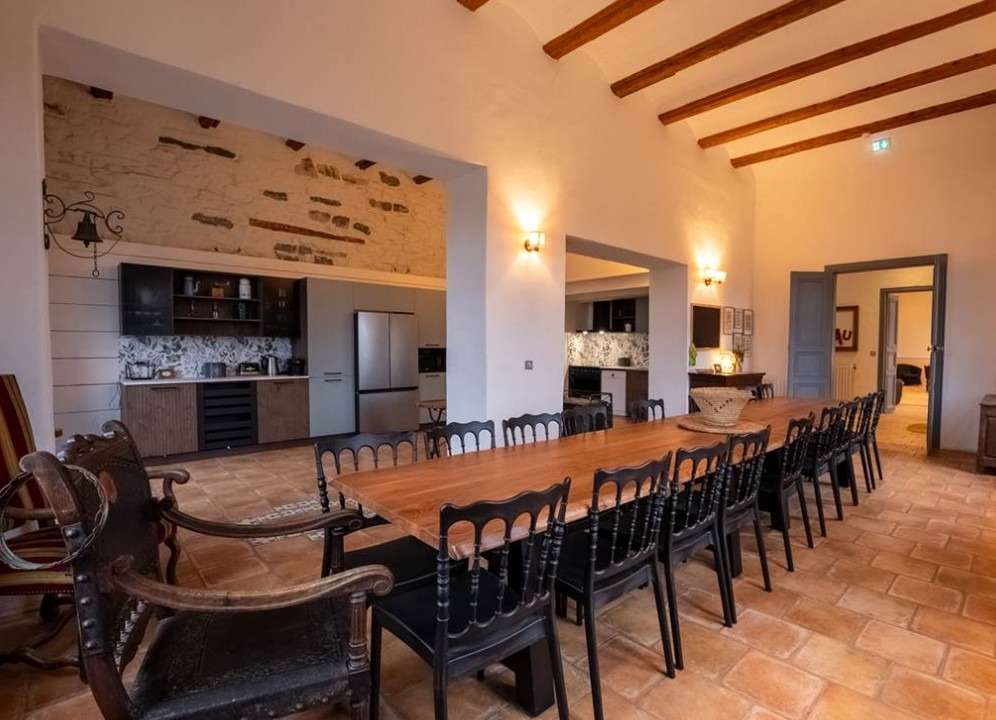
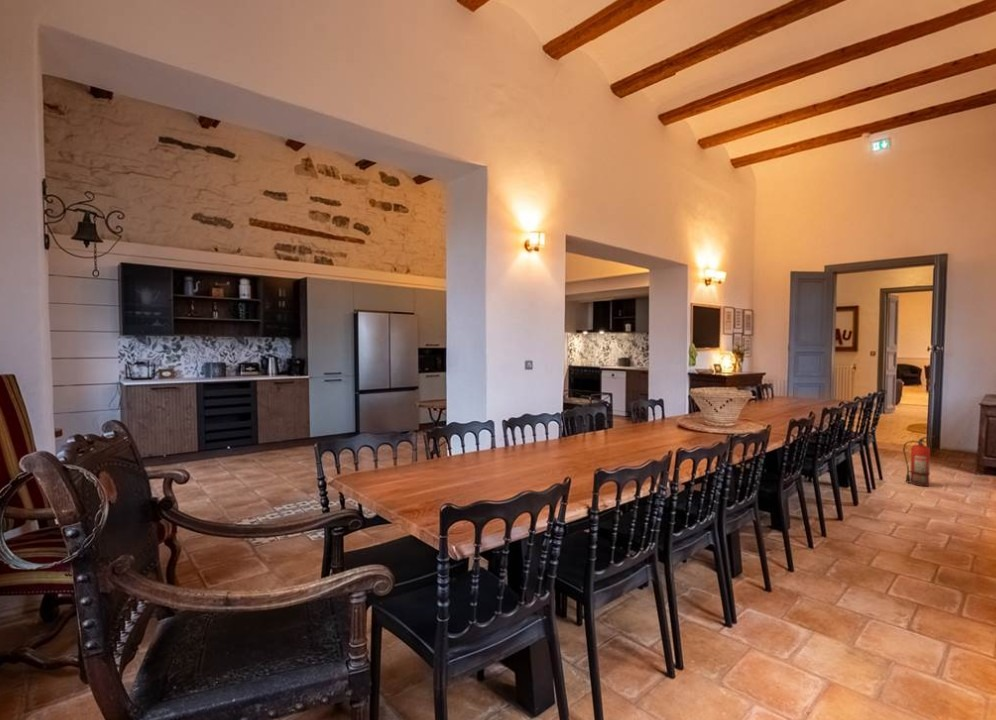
+ fire extinguisher (918, 459)
